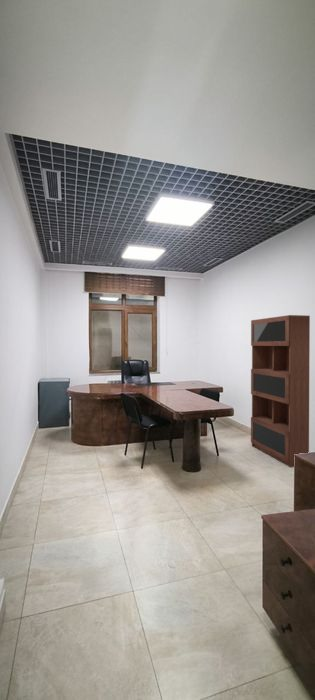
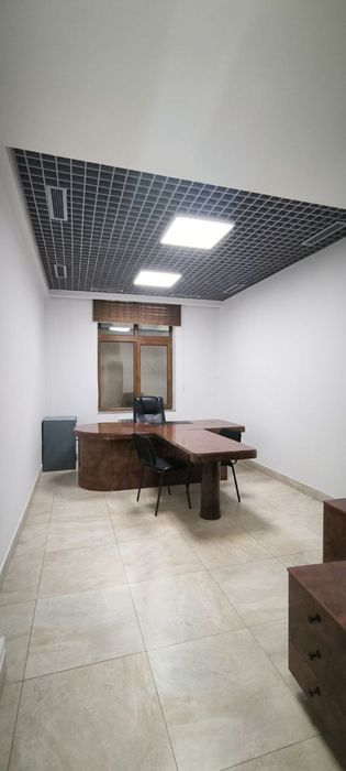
- bookcase (277, 386)
